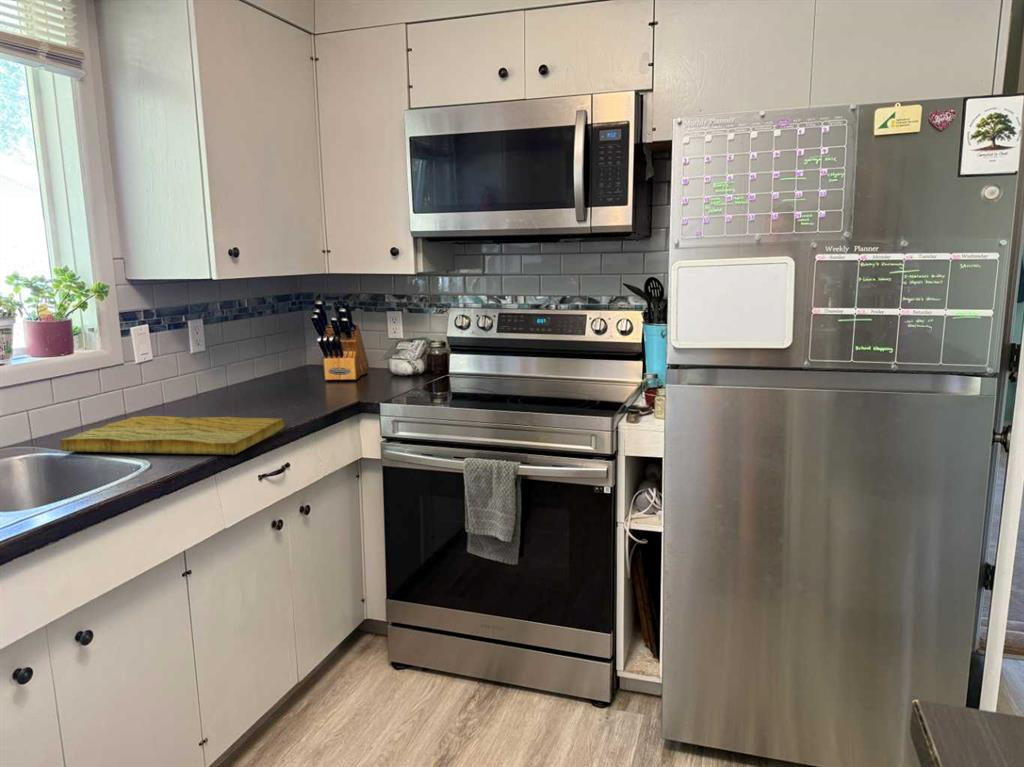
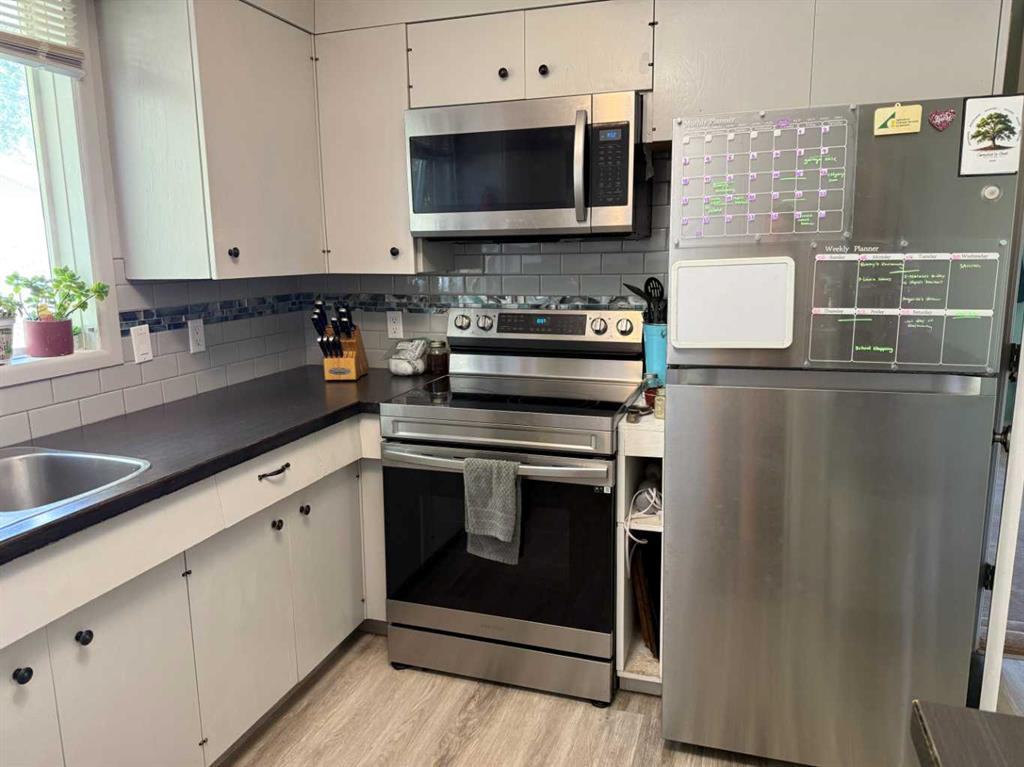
- cutting board (179, 431)
